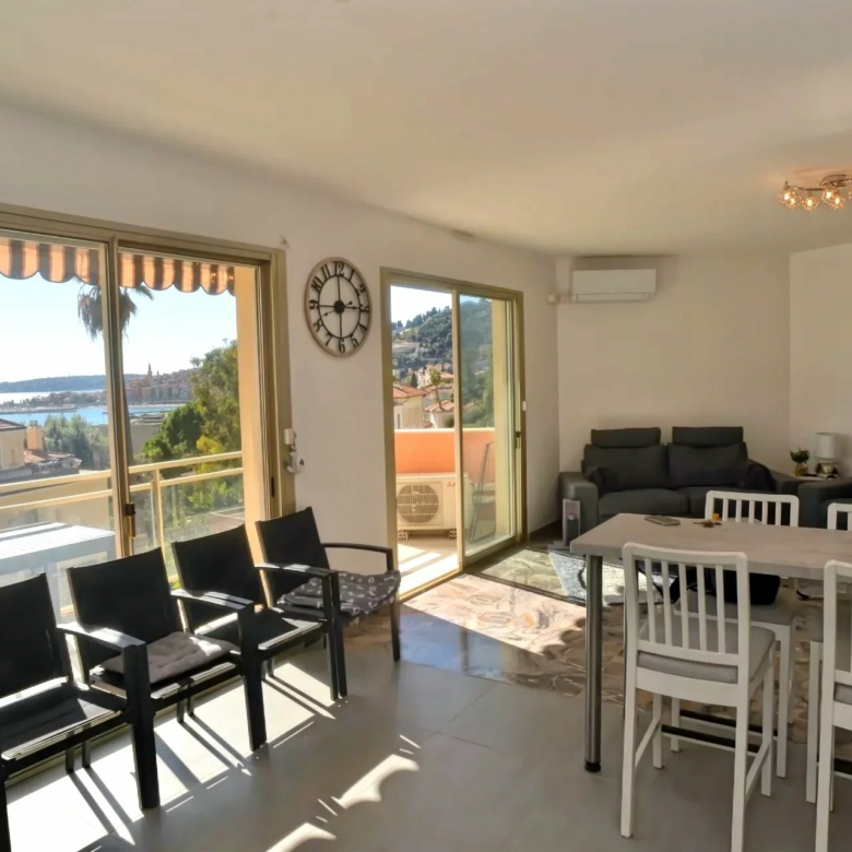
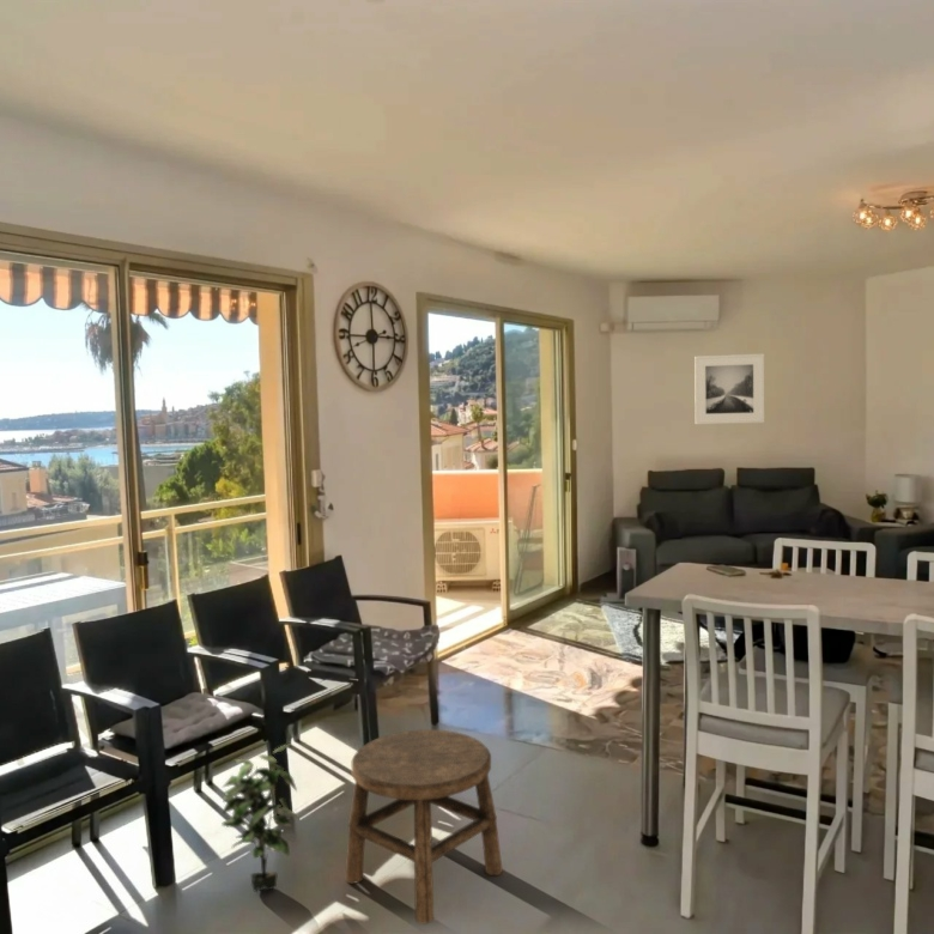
+ stool (423, 814)
+ potted plant (259, 819)
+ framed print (729, 389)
